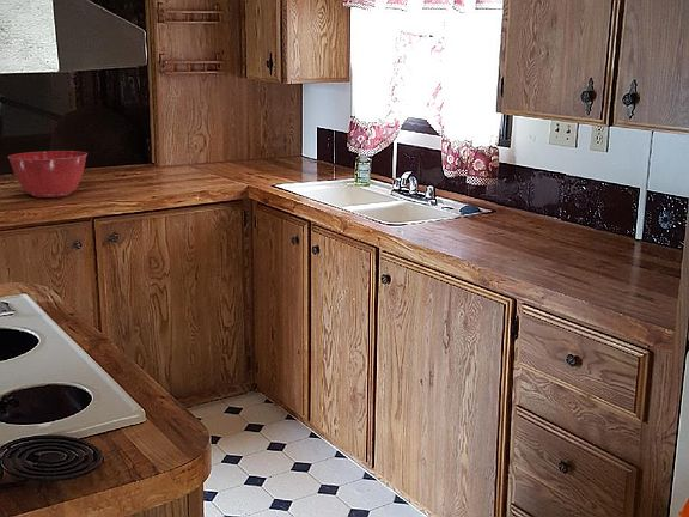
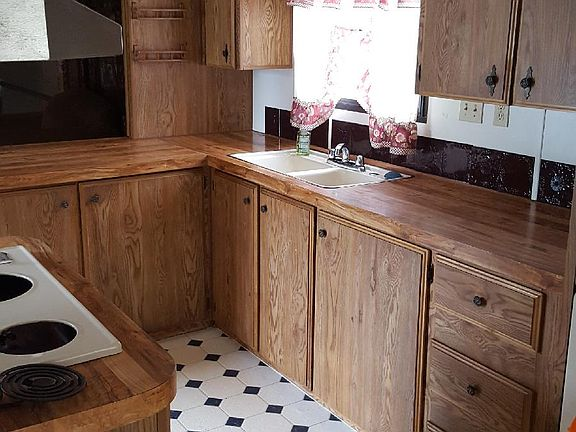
- mixing bowl (49, 175)
